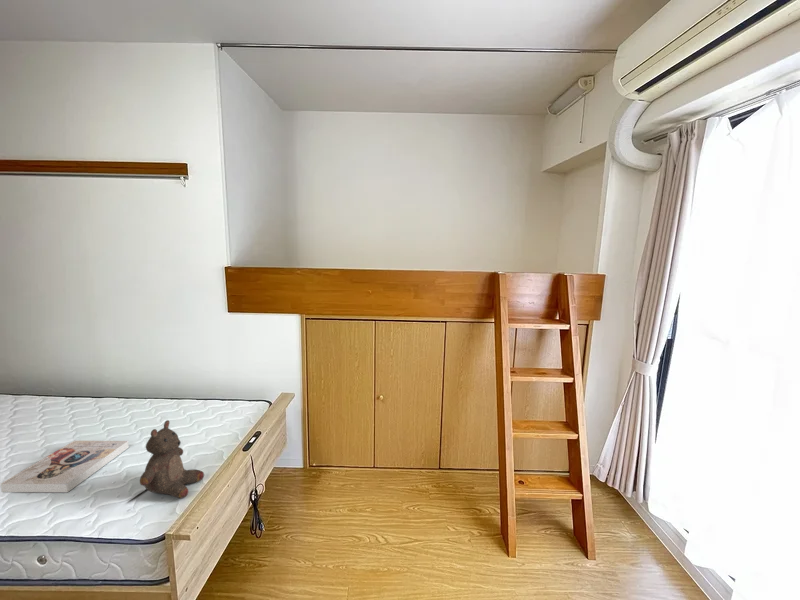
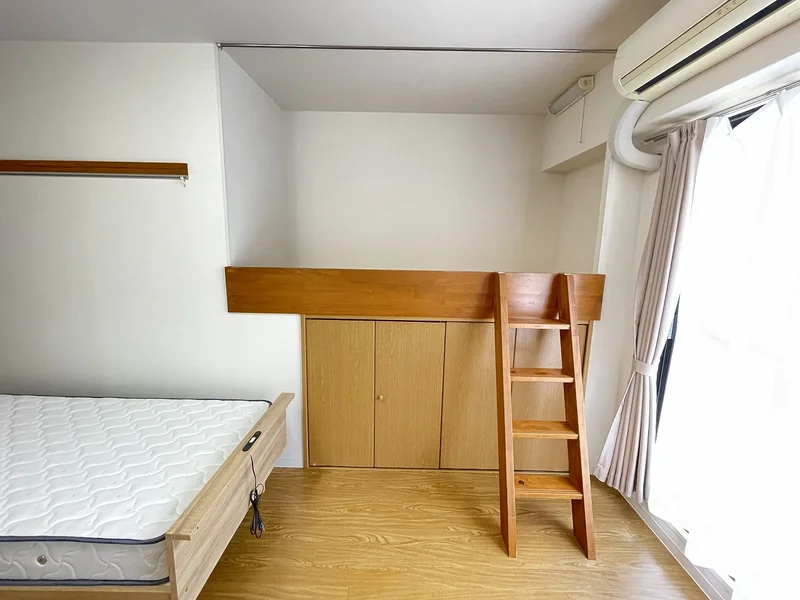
- stuffed bear (172, 457)
- book (71, 463)
